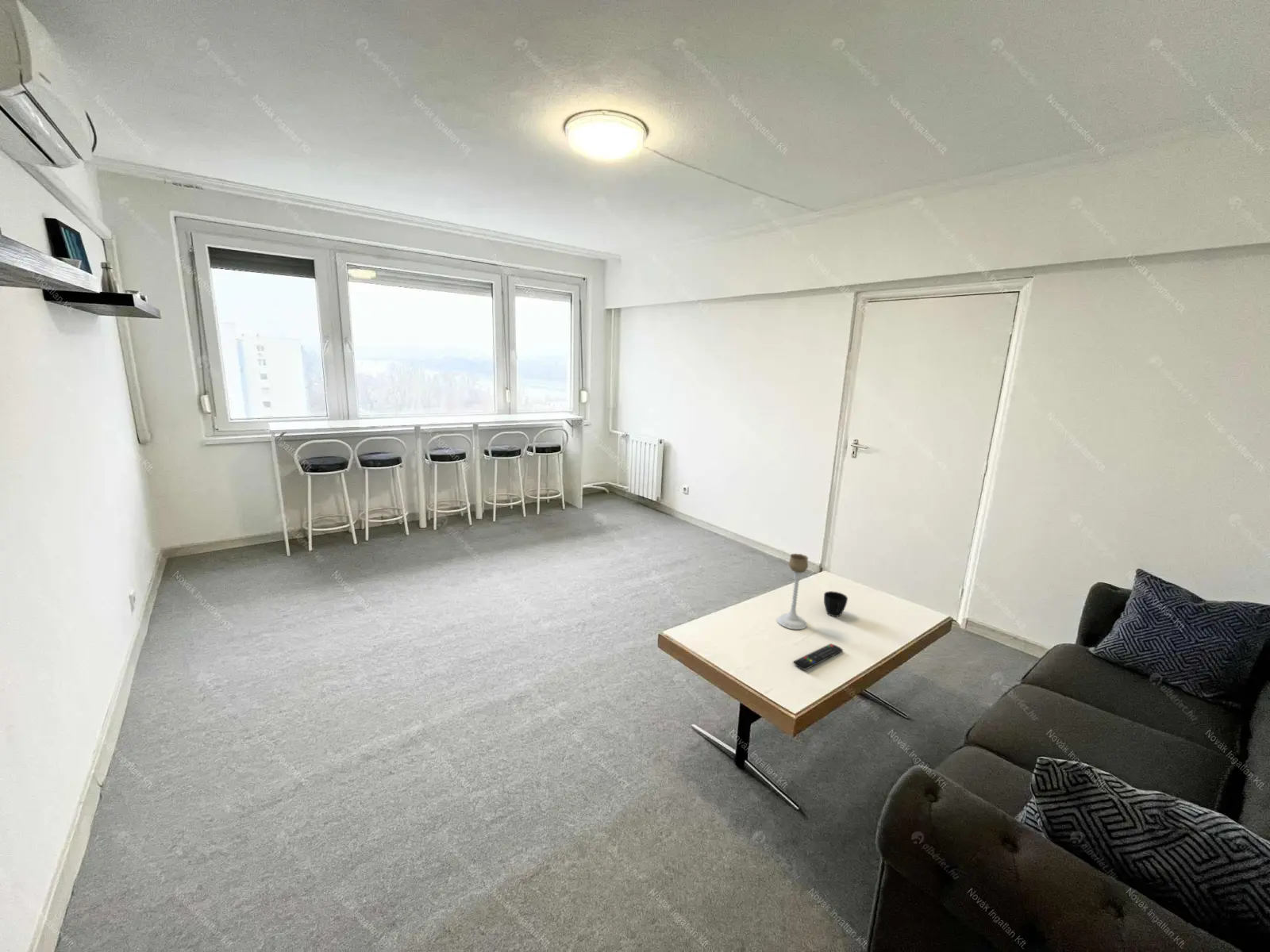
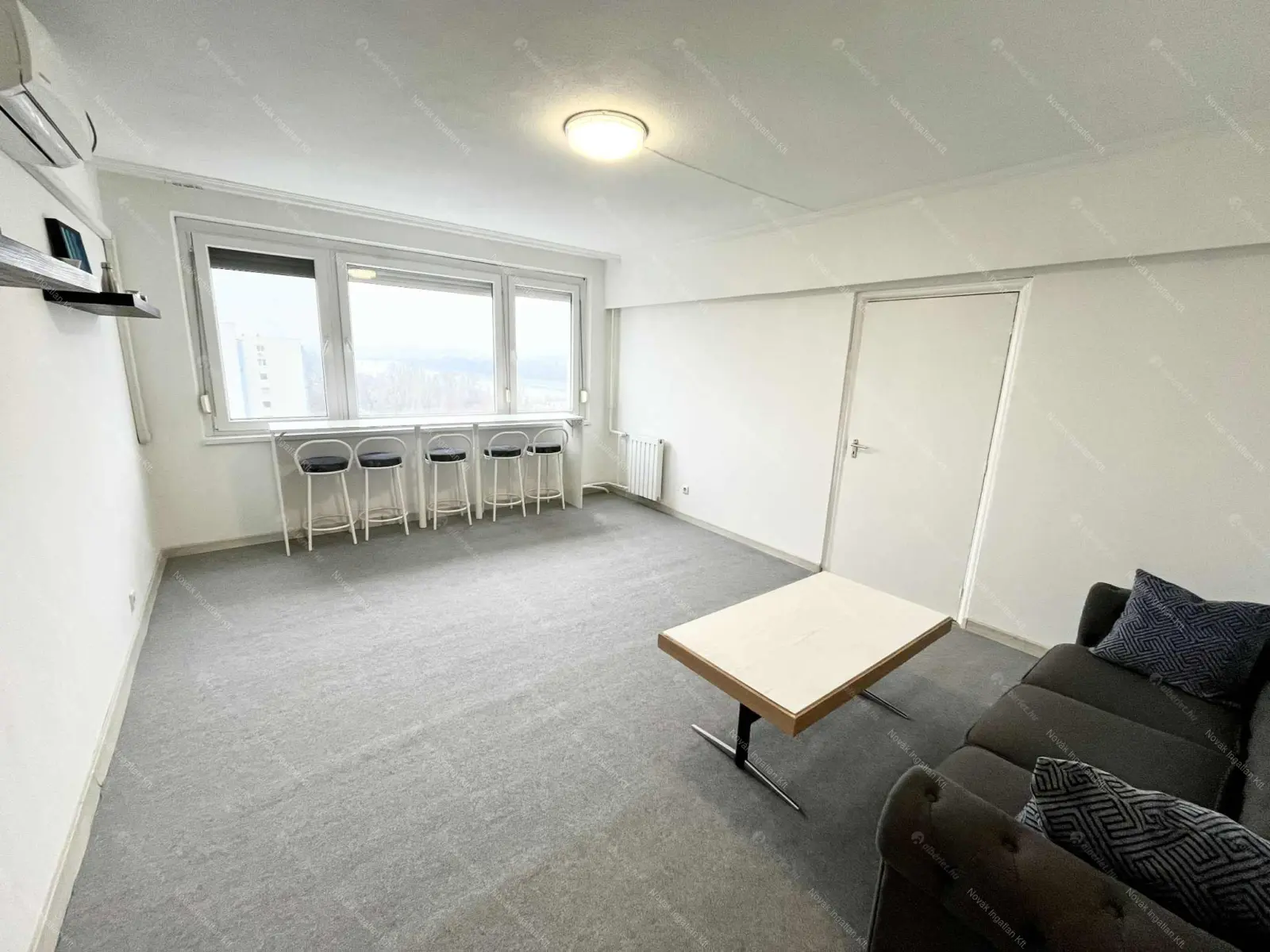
- cup (833, 605)
- remote control (818, 656)
- candle holder (795, 589)
